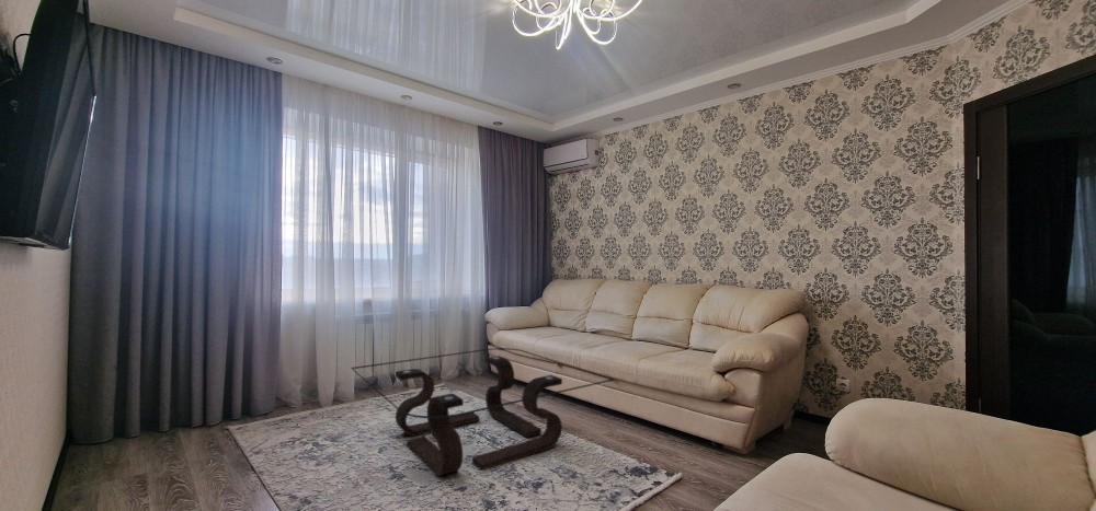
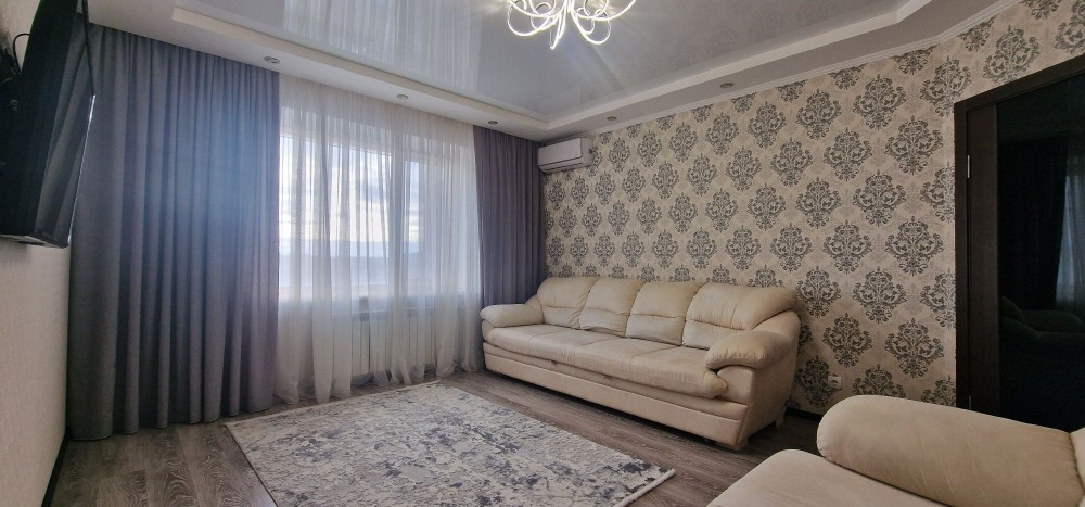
- coffee table (476, 409)
